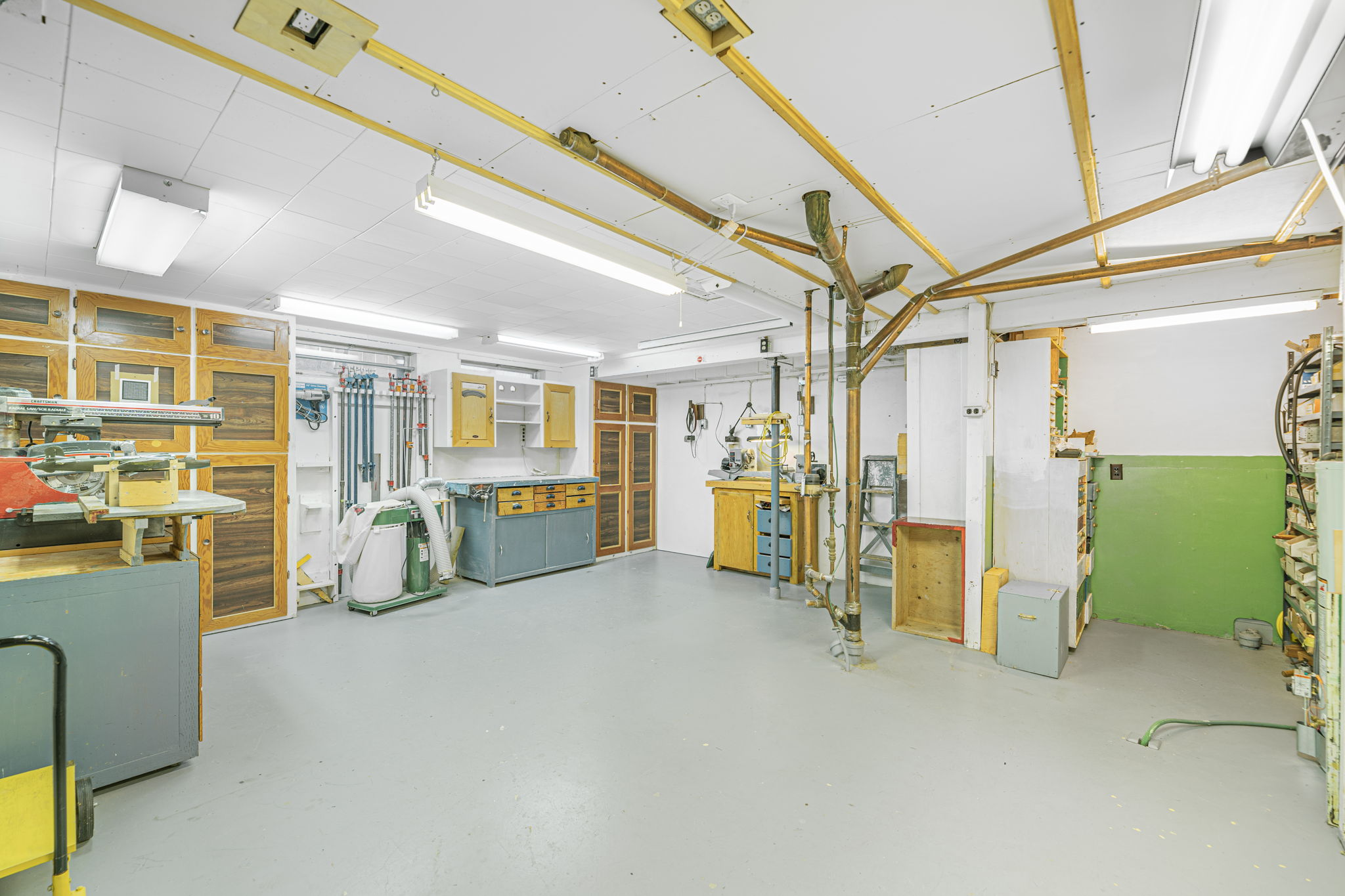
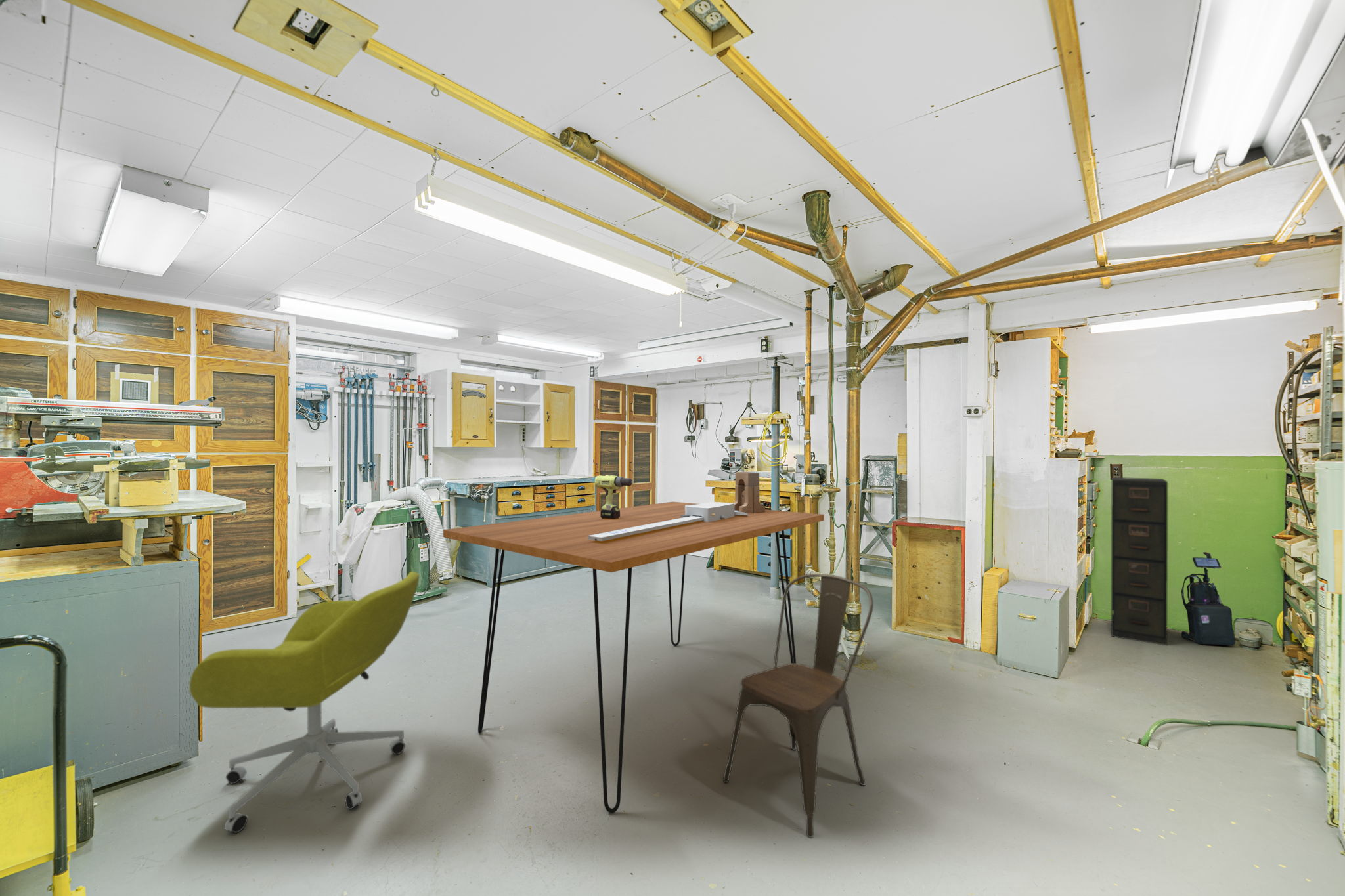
+ office chair (315, 680)
+ filing cabinet (1137, 556)
+ vacuum cleaner (1206, 597)
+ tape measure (666, 521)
+ power drill (613, 496)
+ arch block (747, 491)
+ chair (803, 683)
+ dining table (670, 612)
